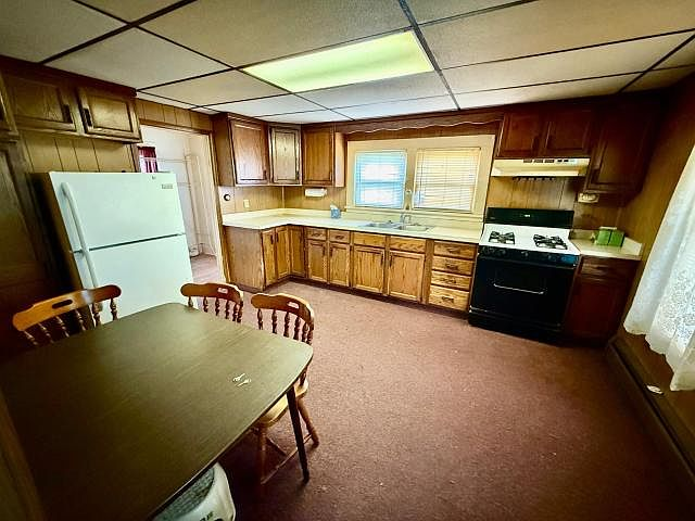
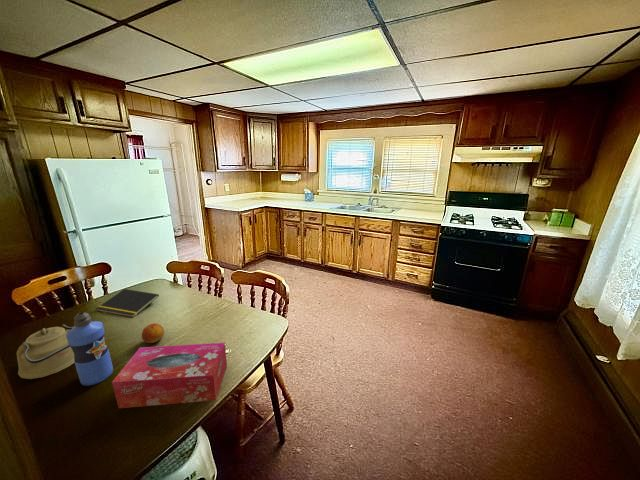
+ fruit (152, 332)
+ kettle (55, 341)
+ tissue box (176, 372)
+ notepad (128, 302)
+ water bottle (89, 345)
